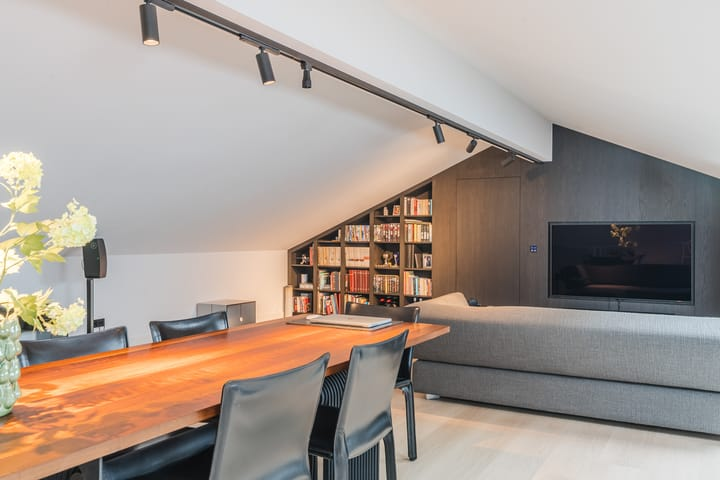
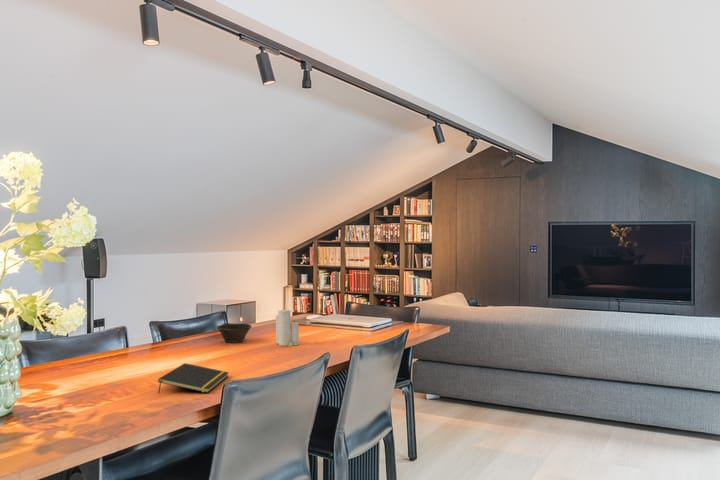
+ candle (286, 324)
+ notepad (195, 377)
+ bowl (234, 333)
